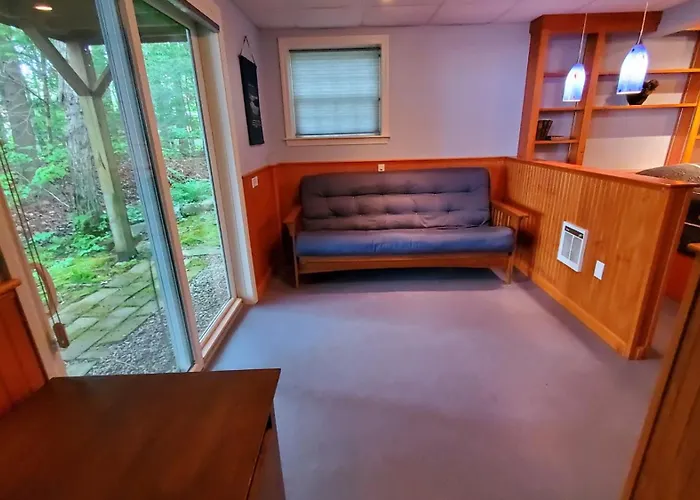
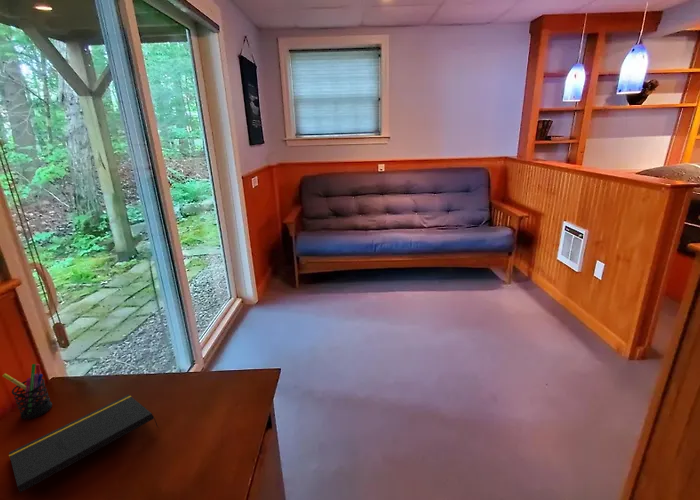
+ pen holder (32, 387)
+ notepad (83, 435)
